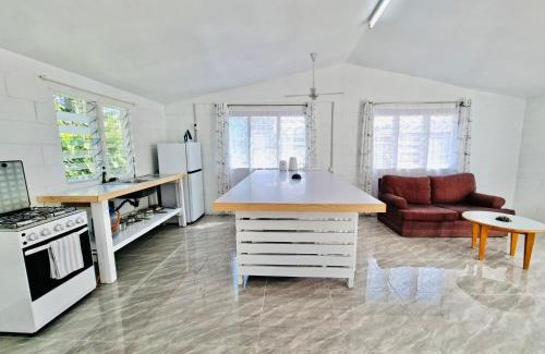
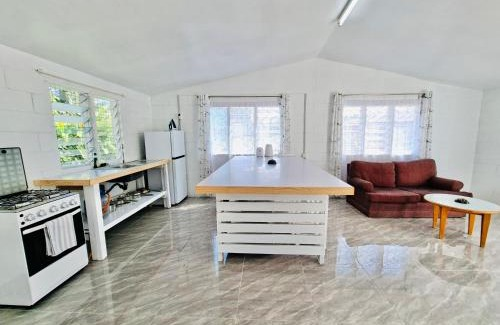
- ceiling fan (313, 75)
